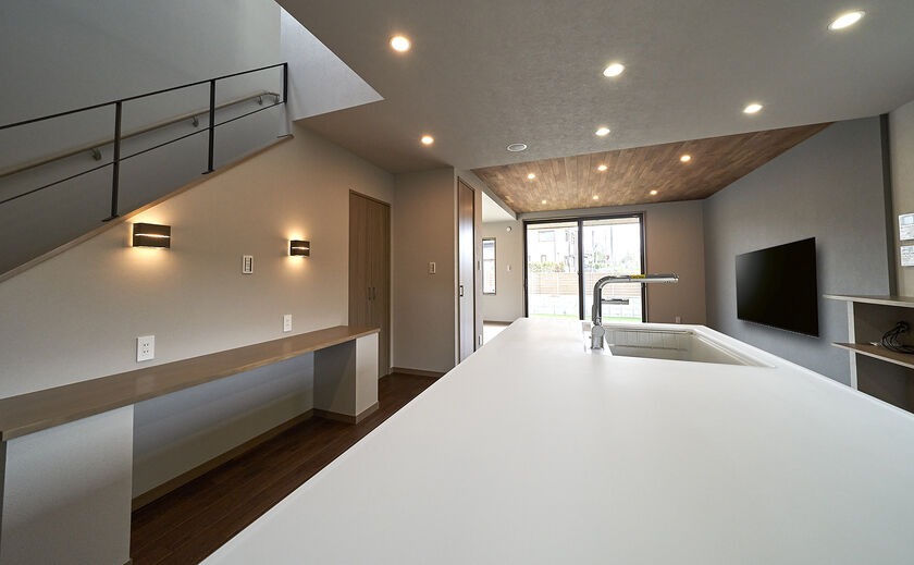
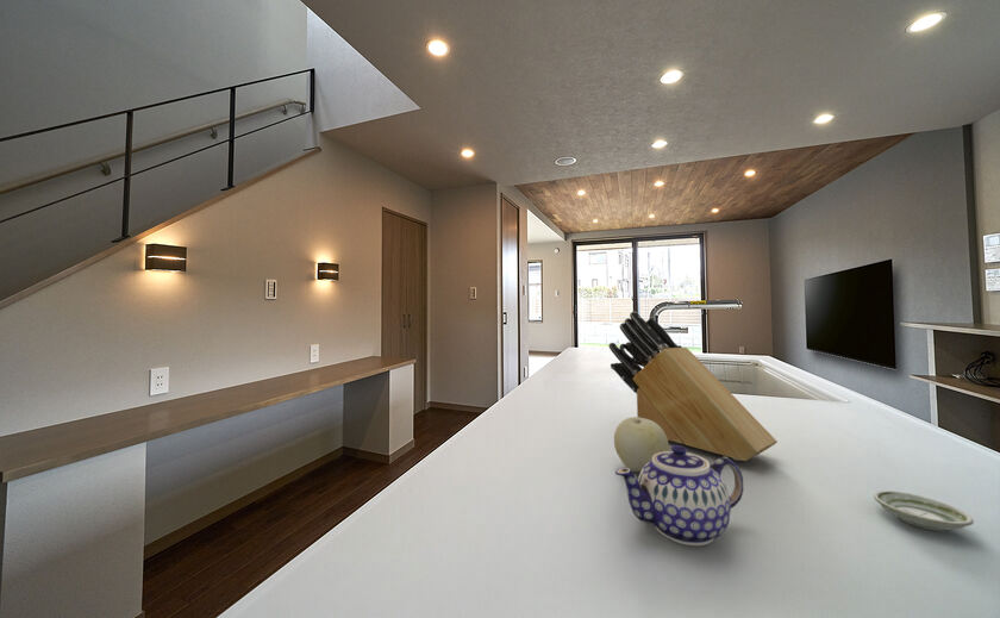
+ knife block (680, 374)
+ fruit (640, 444)
+ teapot (680, 487)
+ saucer (920, 512)
